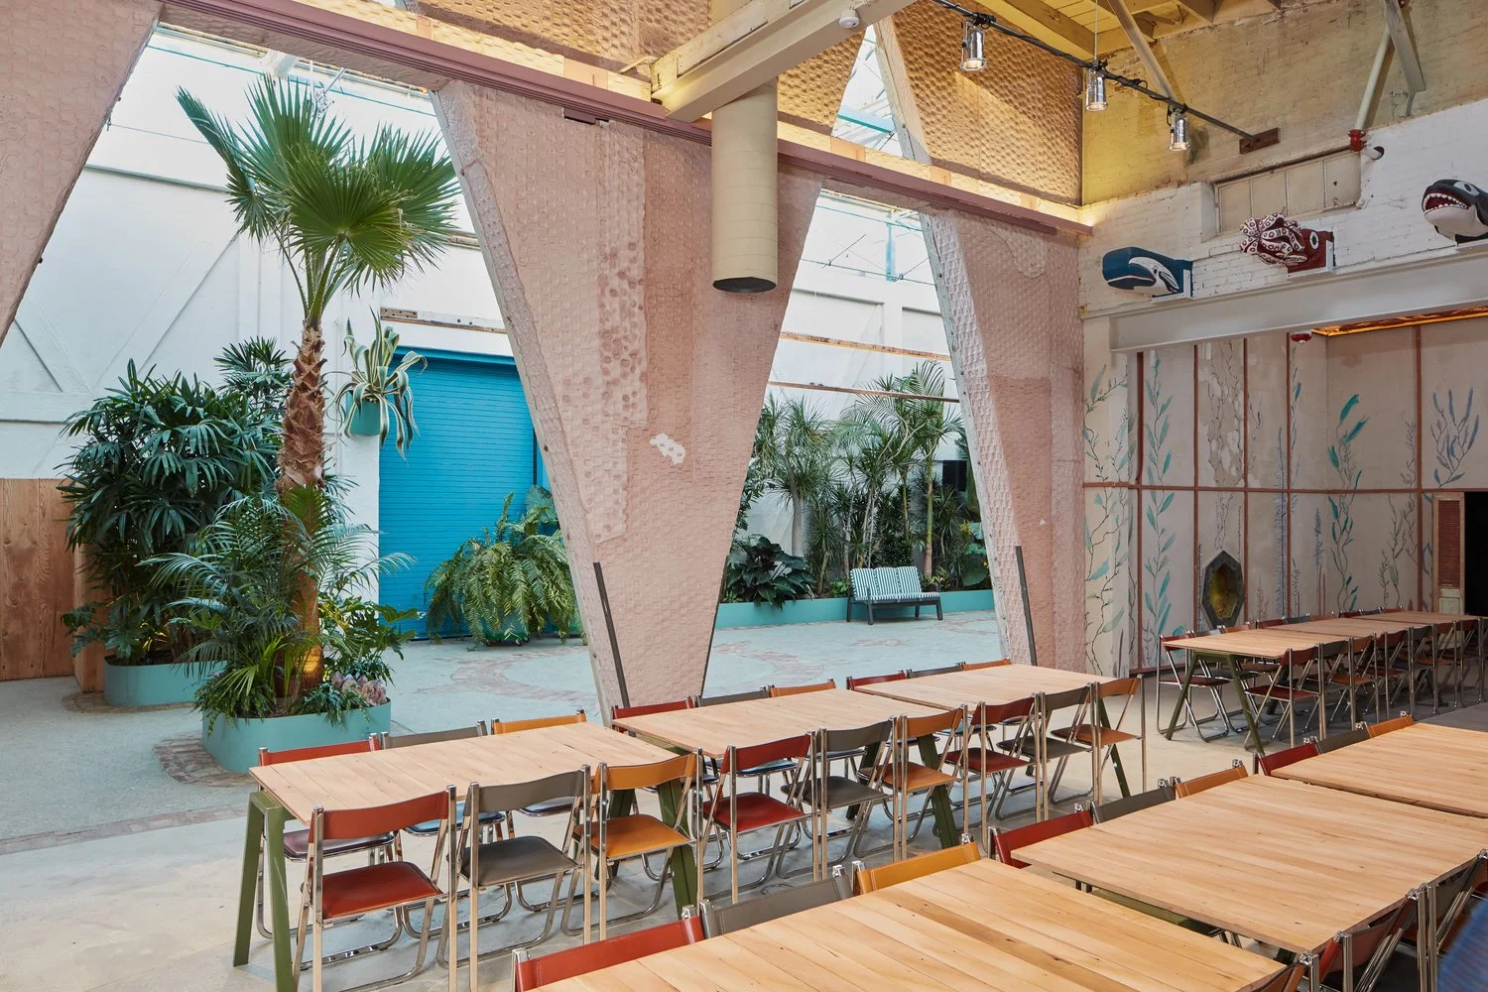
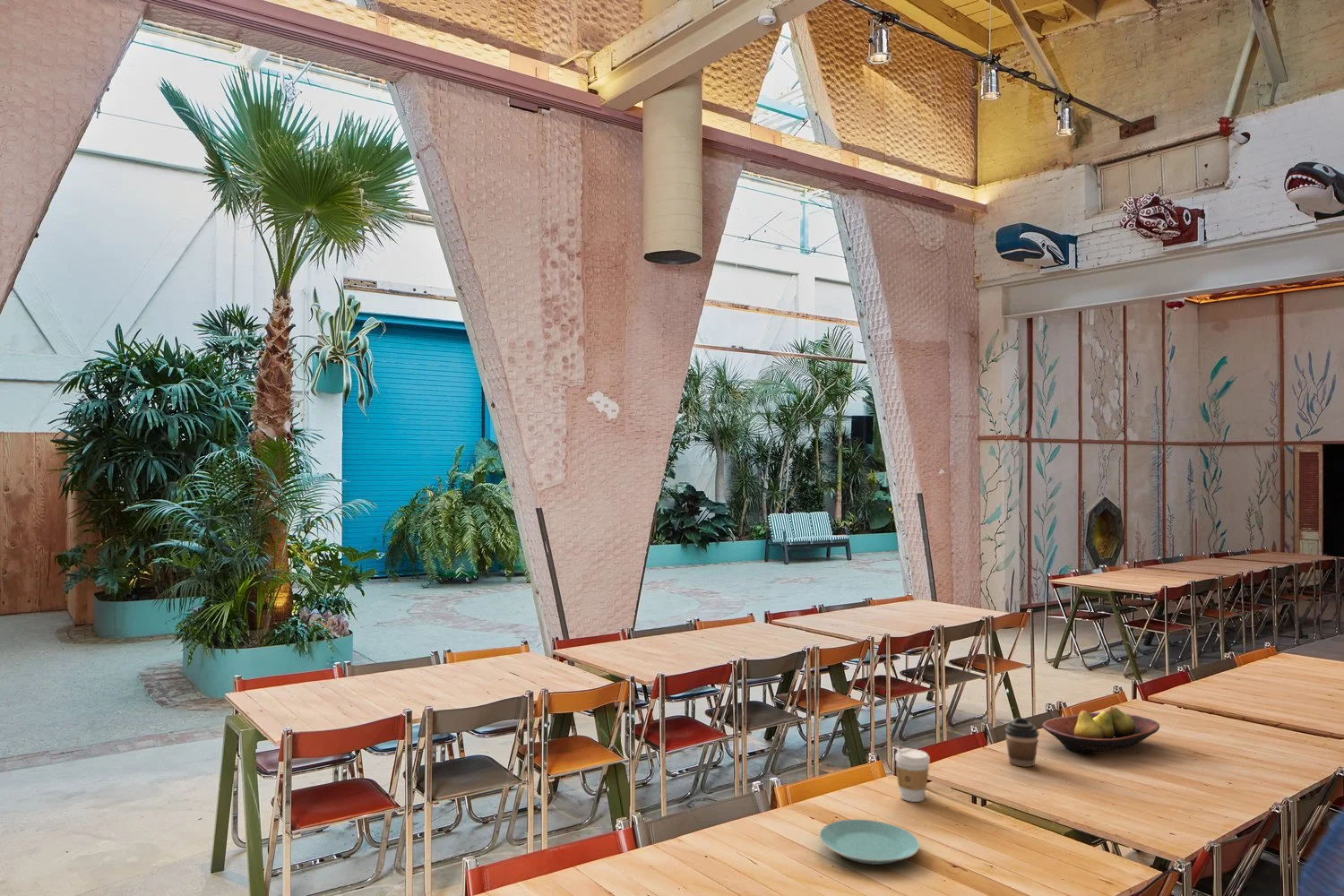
+ fruit bowl (1100, 727)
+ plate (868, 844)
+ coffee cup (912, 774)
+ coffee cup (1021, 741)
